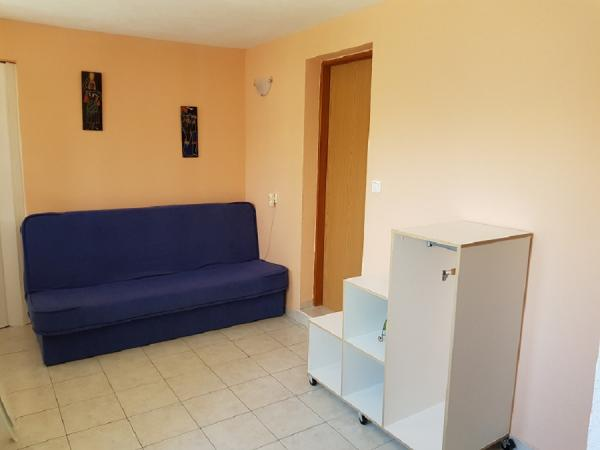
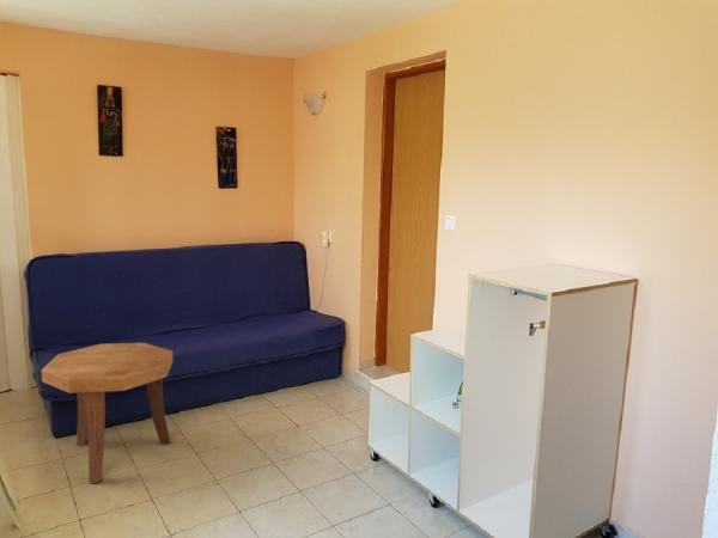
+ side table (104, 406)
